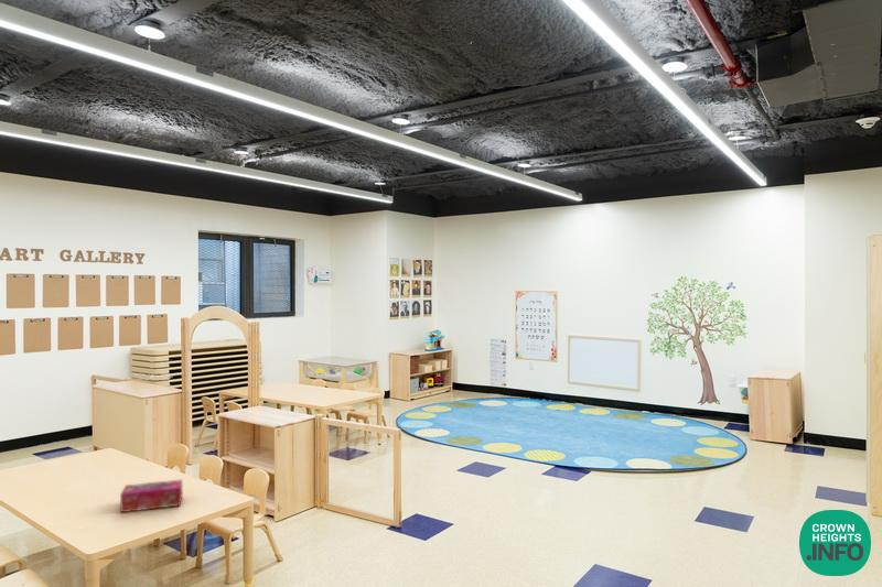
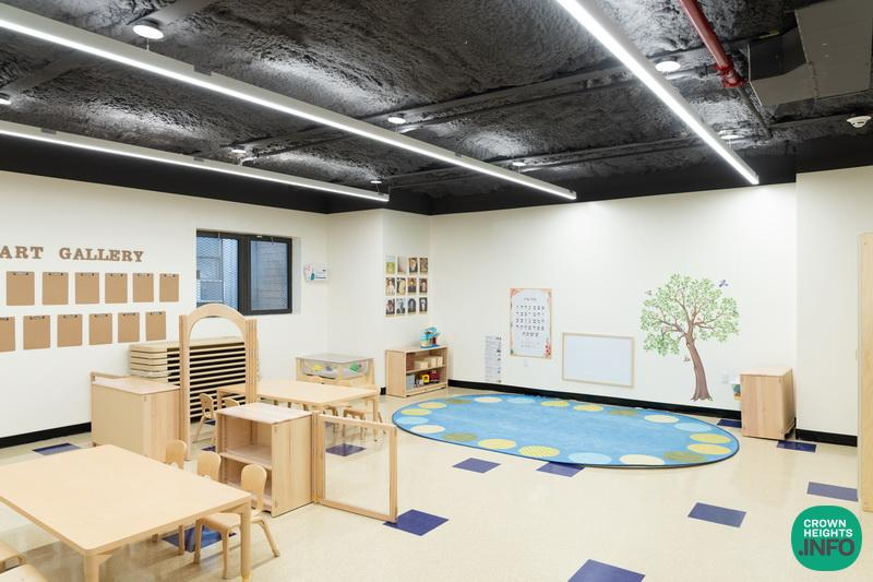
- tissue box (152, 494)
